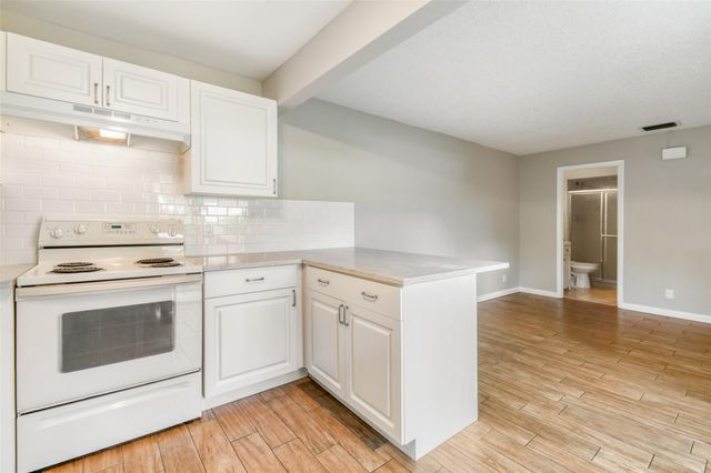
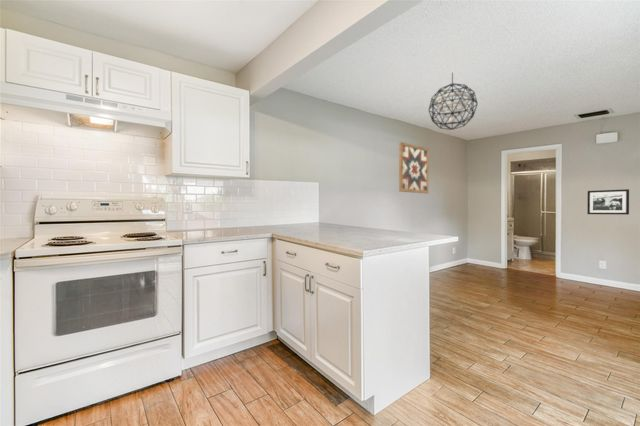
+ picture frame (607, 202)
+ pendant light (452, 101)
+ wall art (414, 169)
